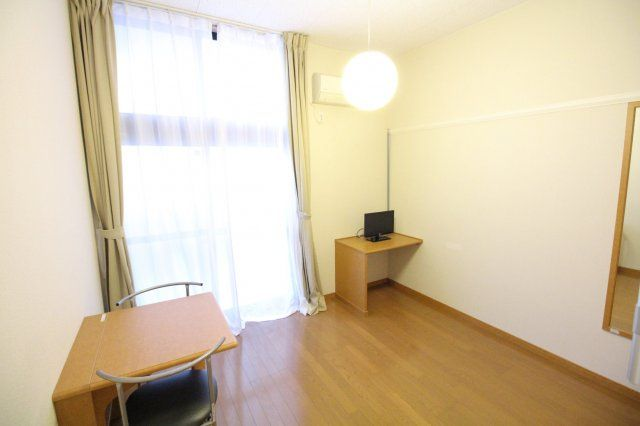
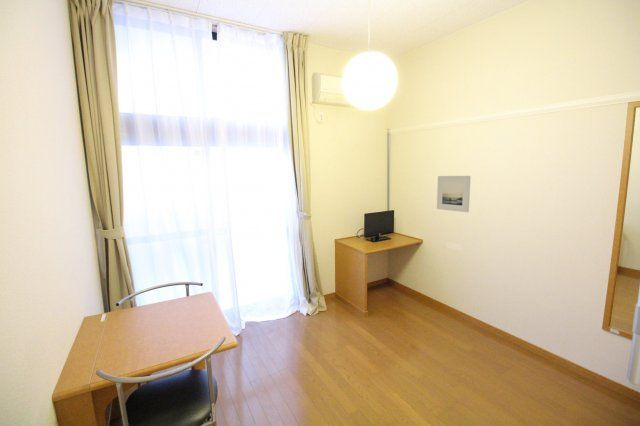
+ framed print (452, 193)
